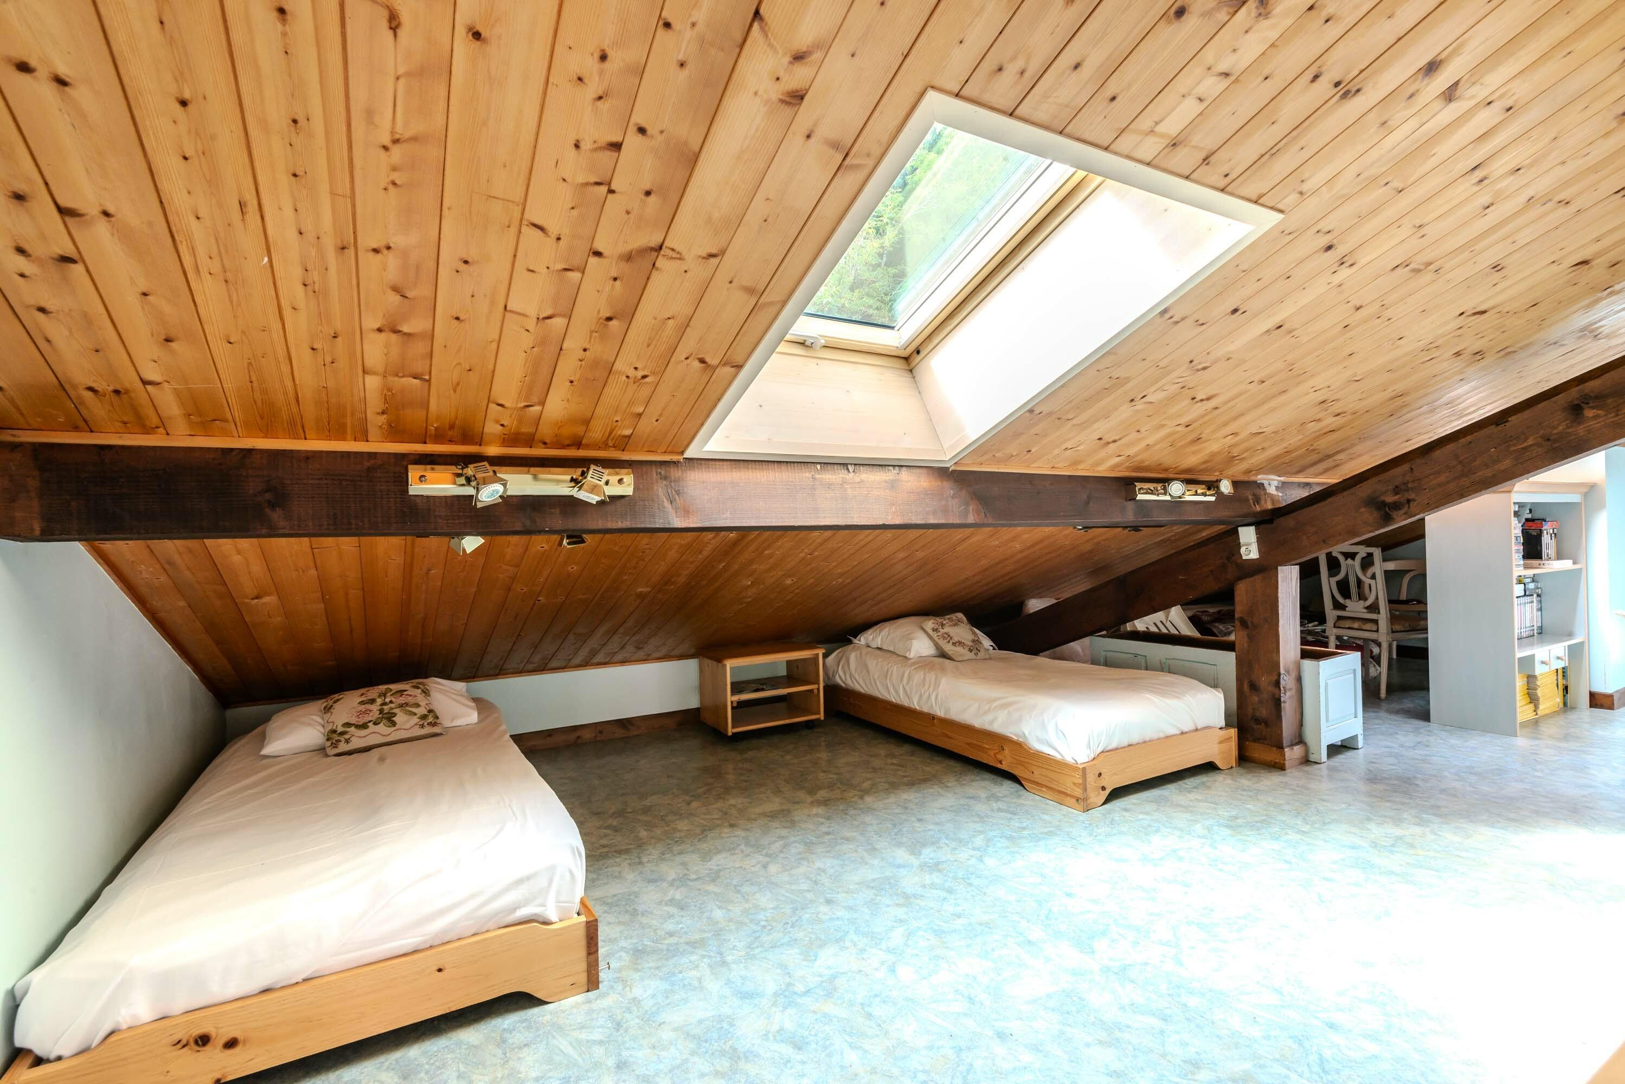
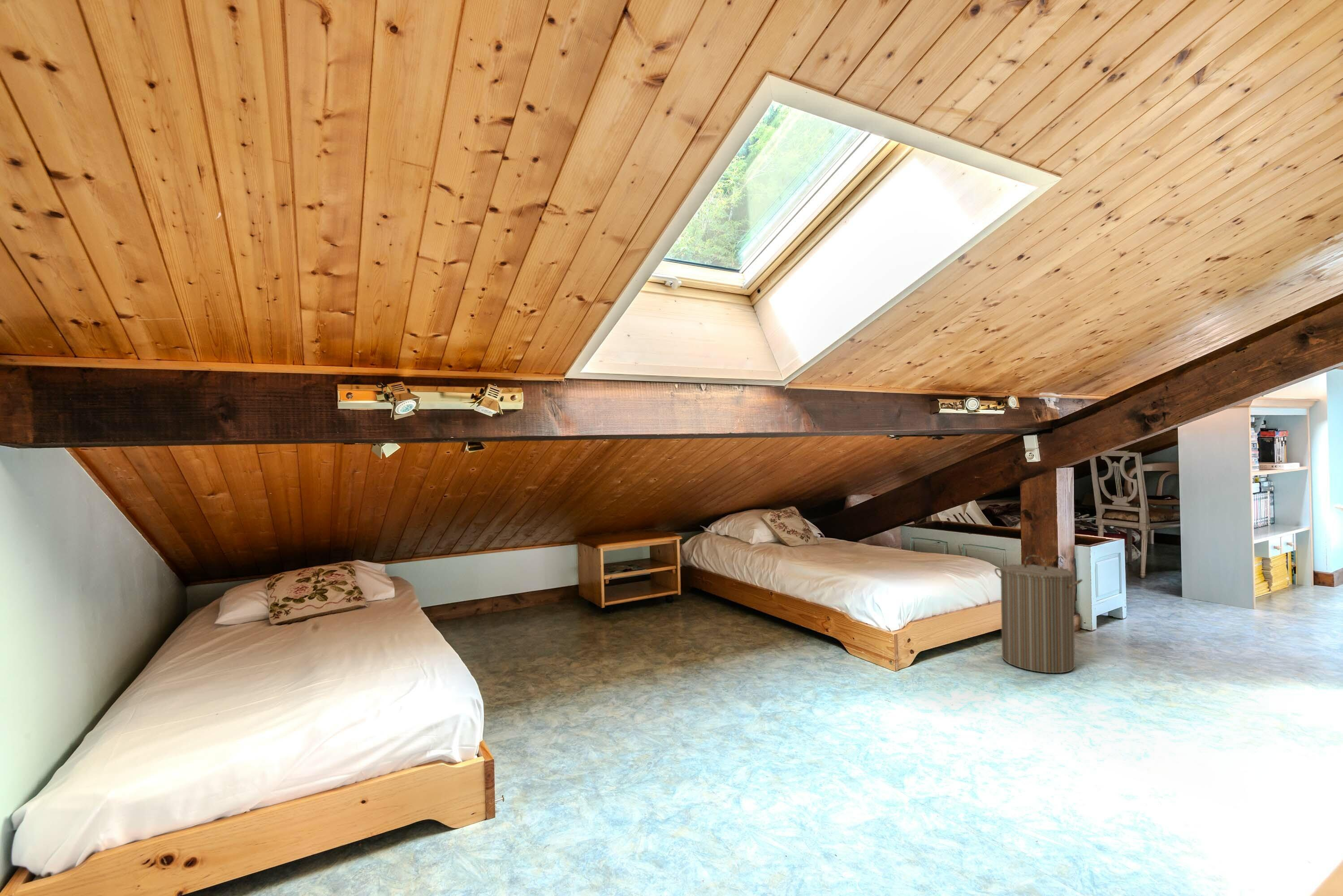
+ laundry hamper (1036, 608)
